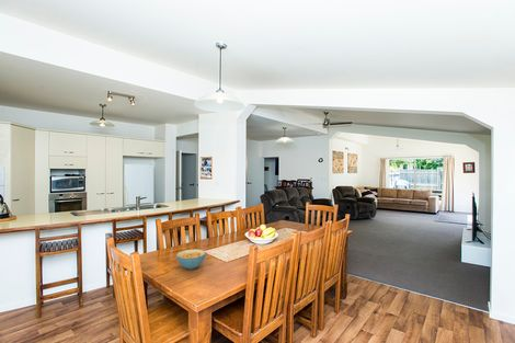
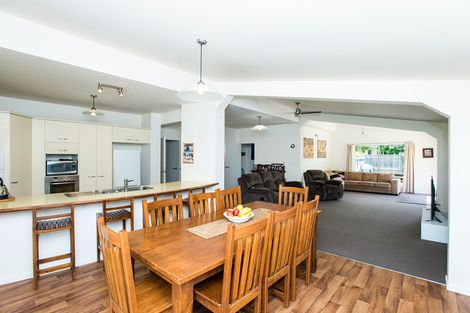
- cereal bowl (191, 260)
